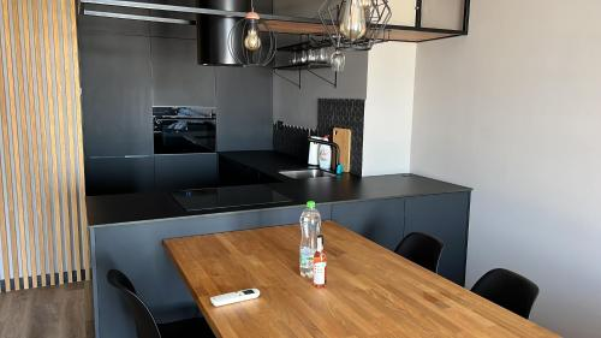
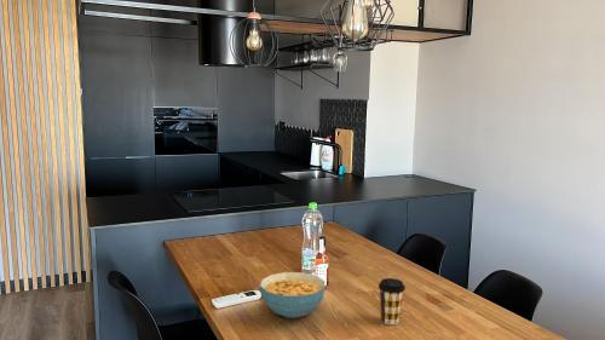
+ coffee cup (391, 301)
+ cereal bowl (292, 298)
